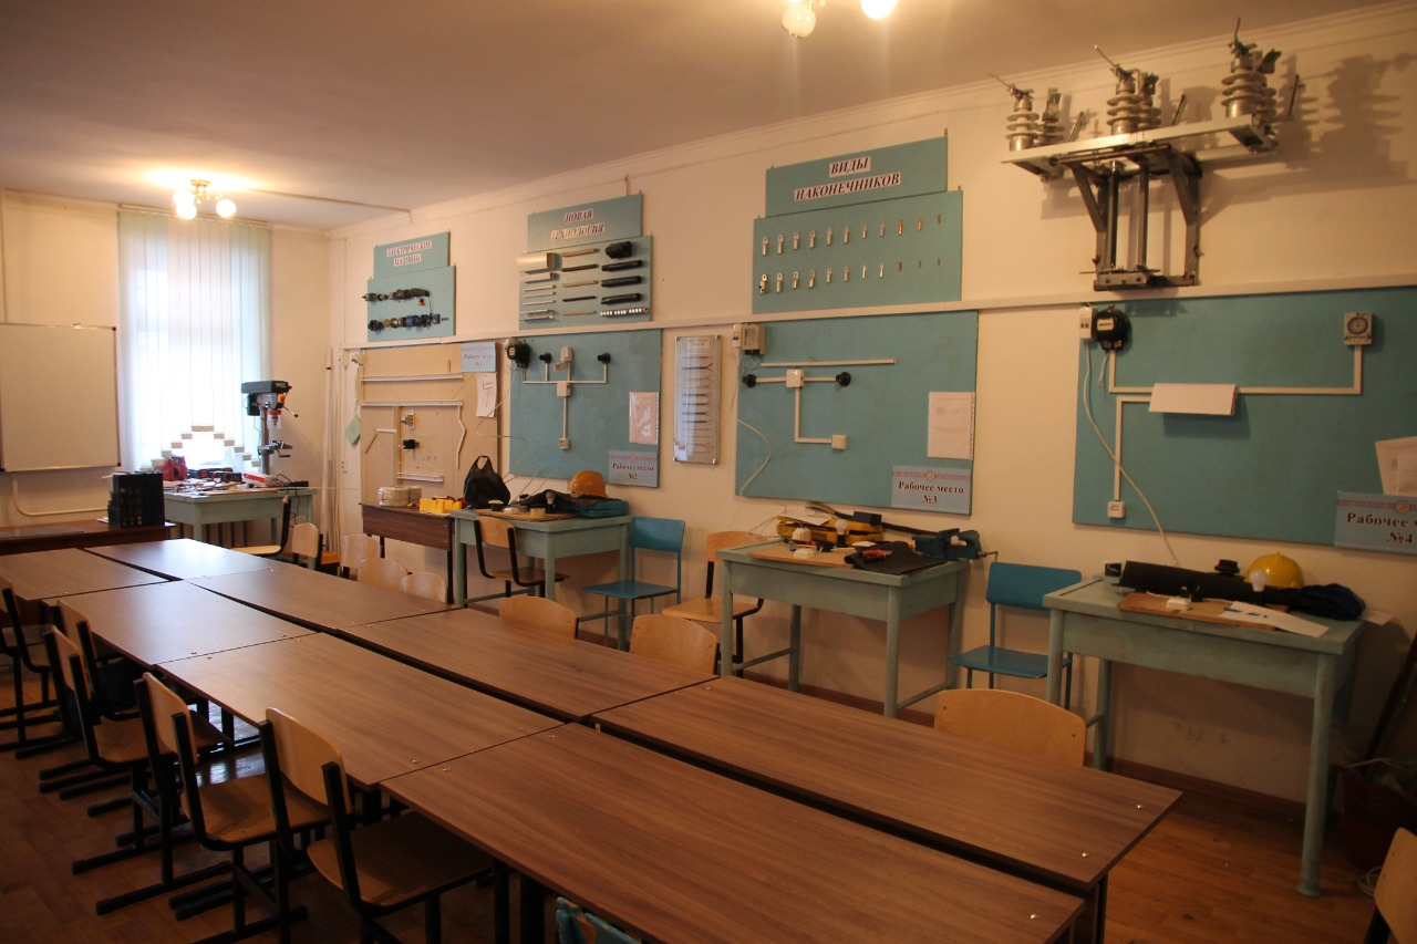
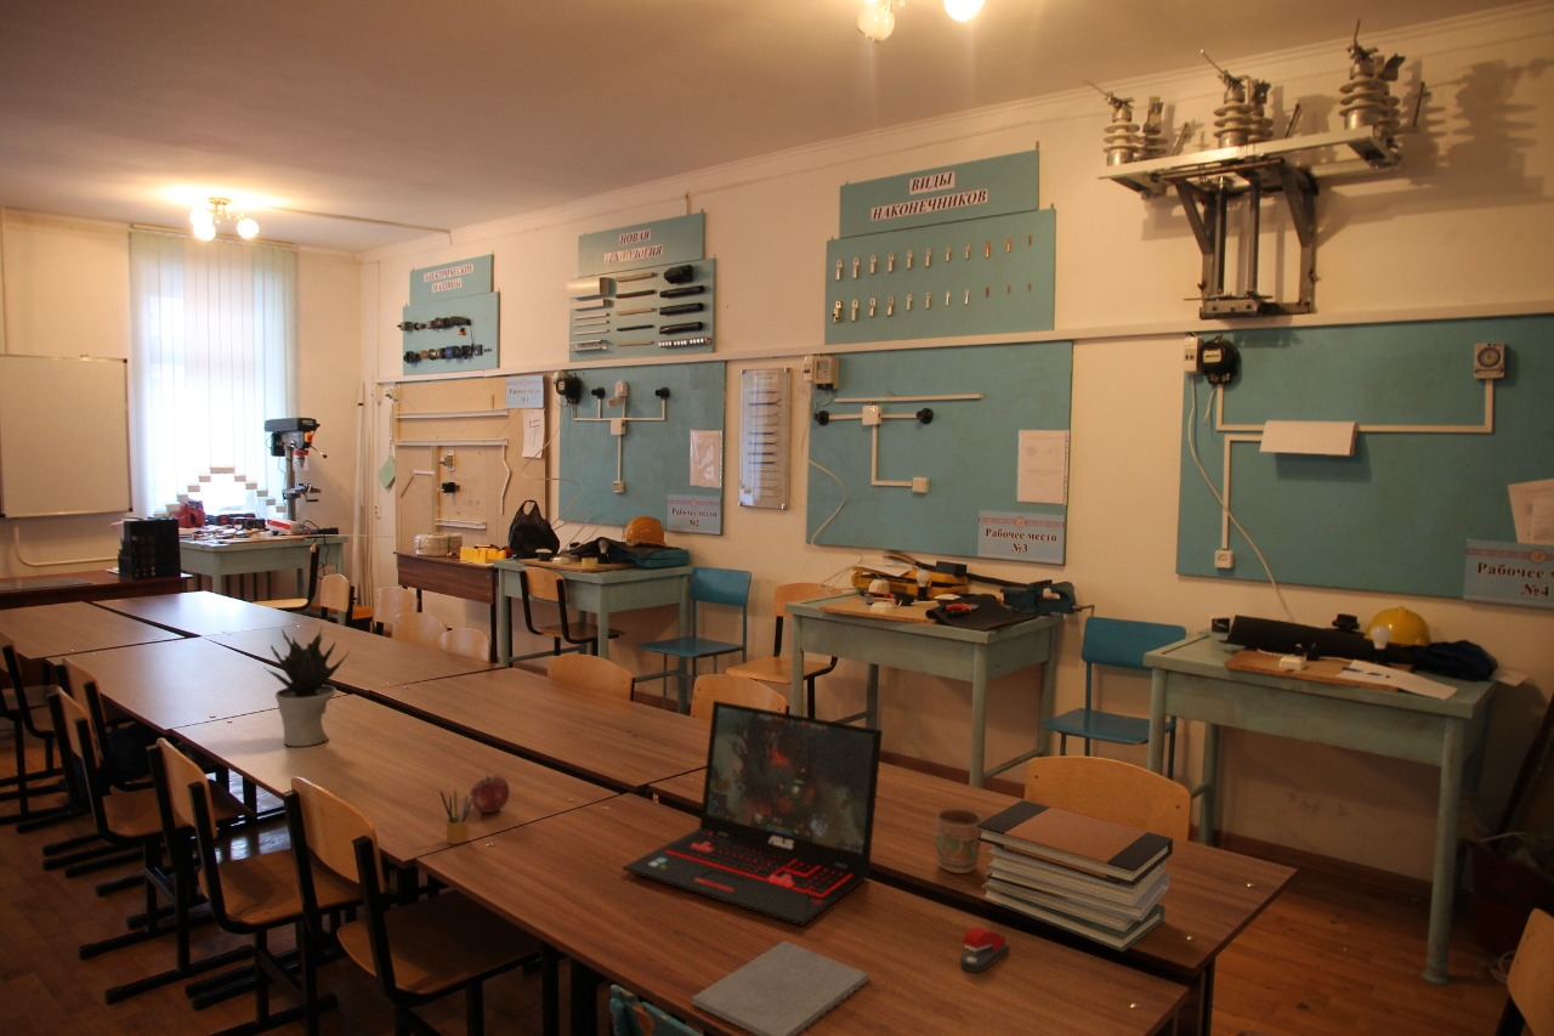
+ pencil box (455, 815)
+ laptop (753, 802)
+ mug (960, 839)
+ potted plant (310, 684)
+ stapler (982, 942)
+ book stack (1073, 871)
+ apple (489, 792)
+ notepad (782, 987)
